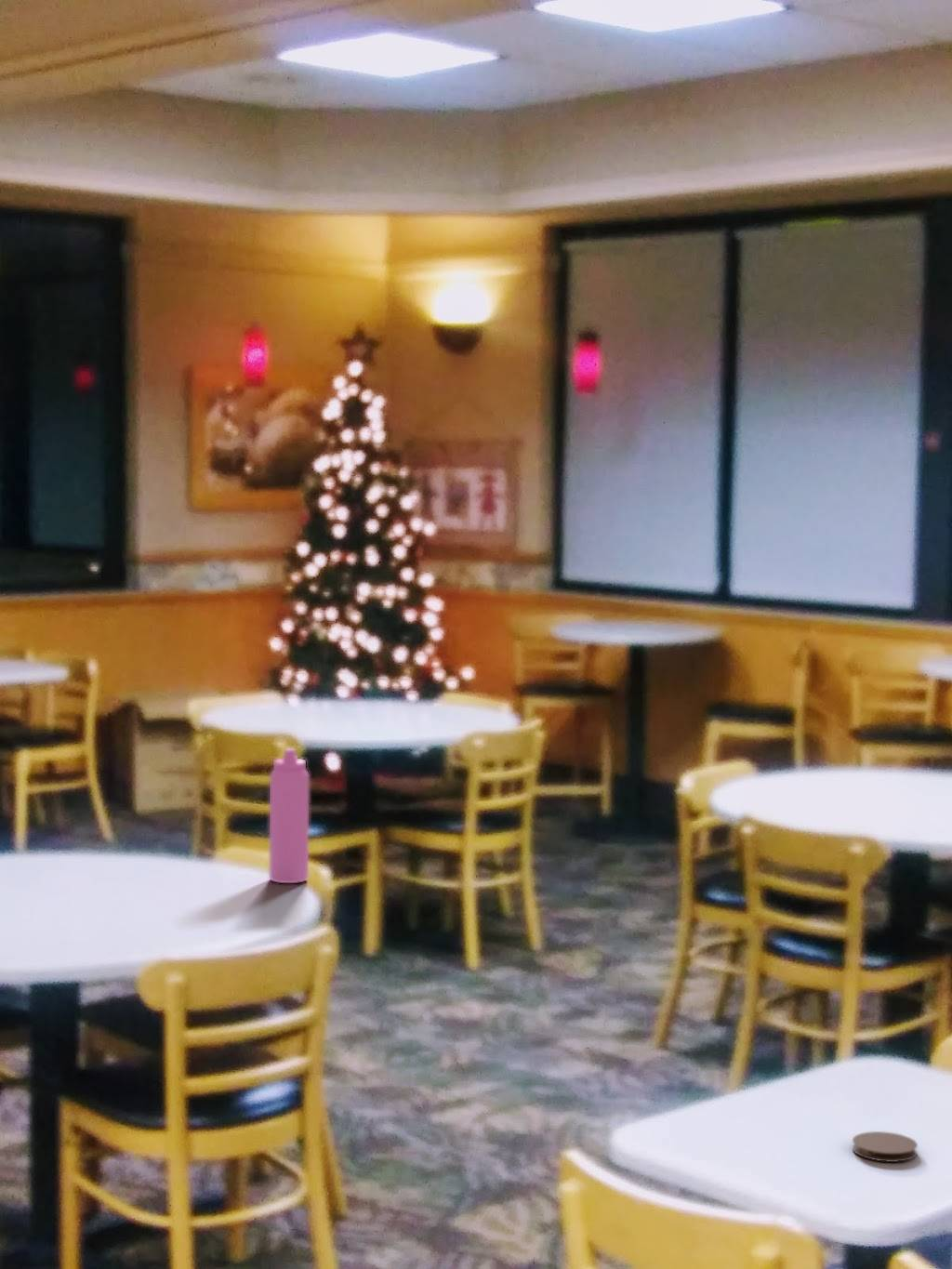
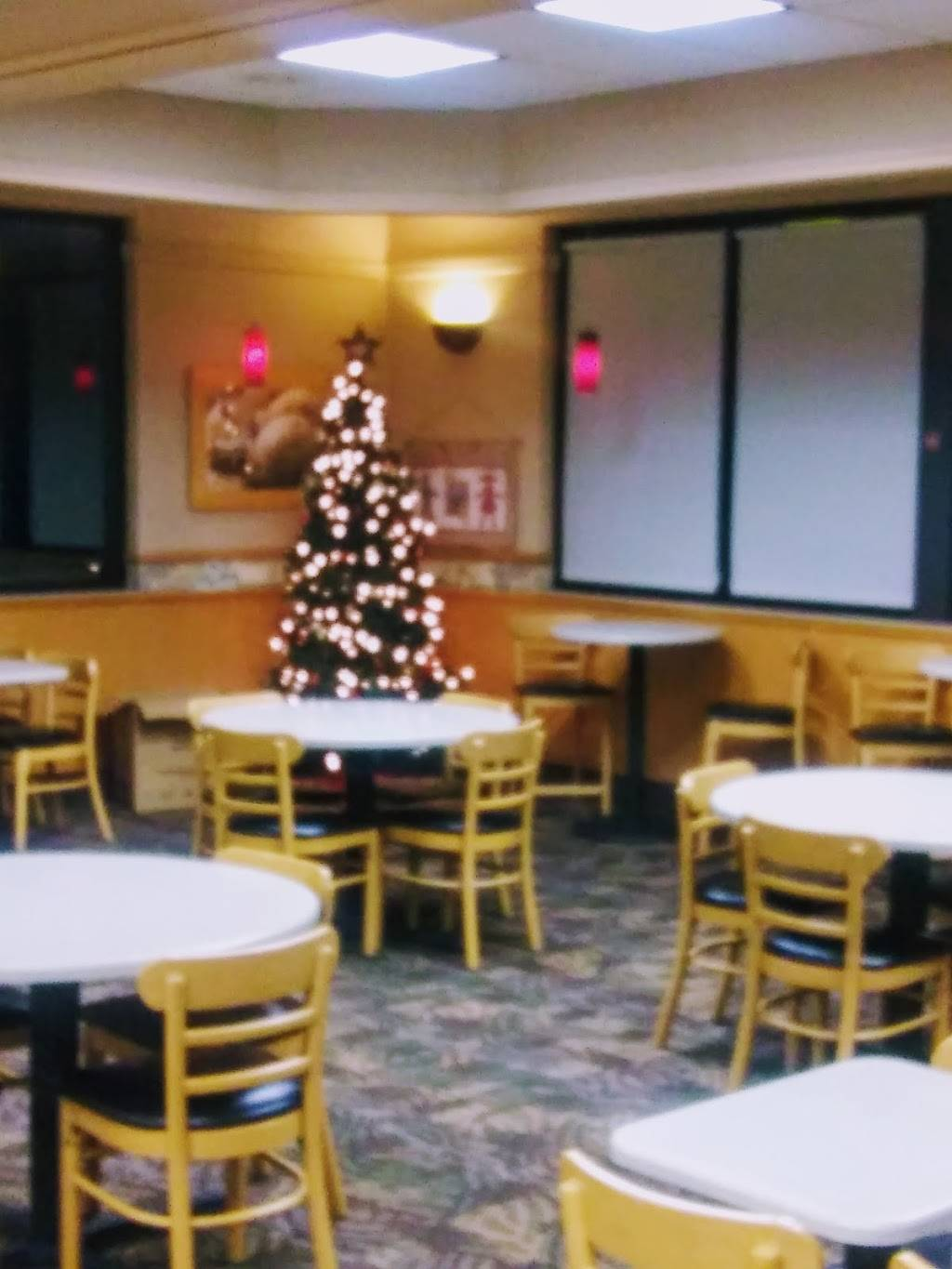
- coaster (884, 1146)
- water bottle (289, 813)
